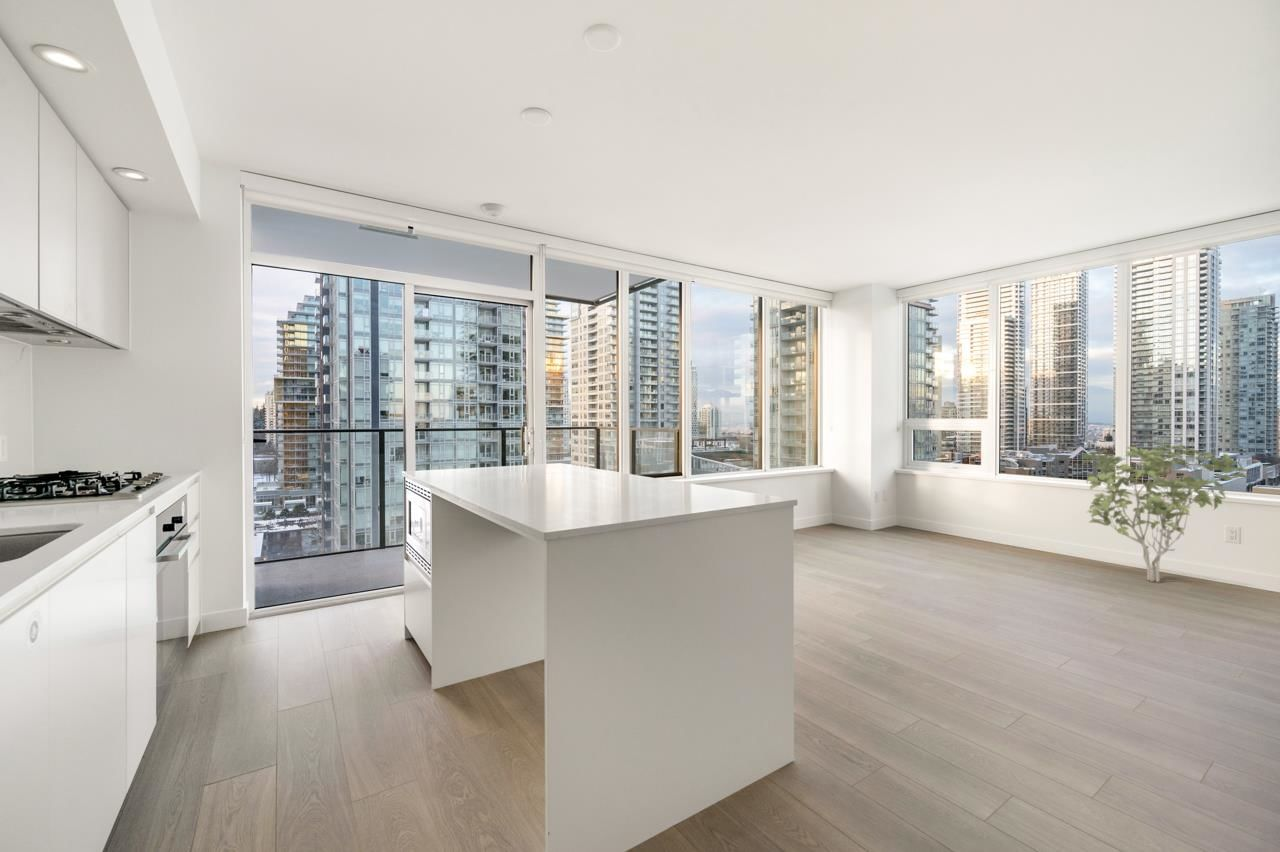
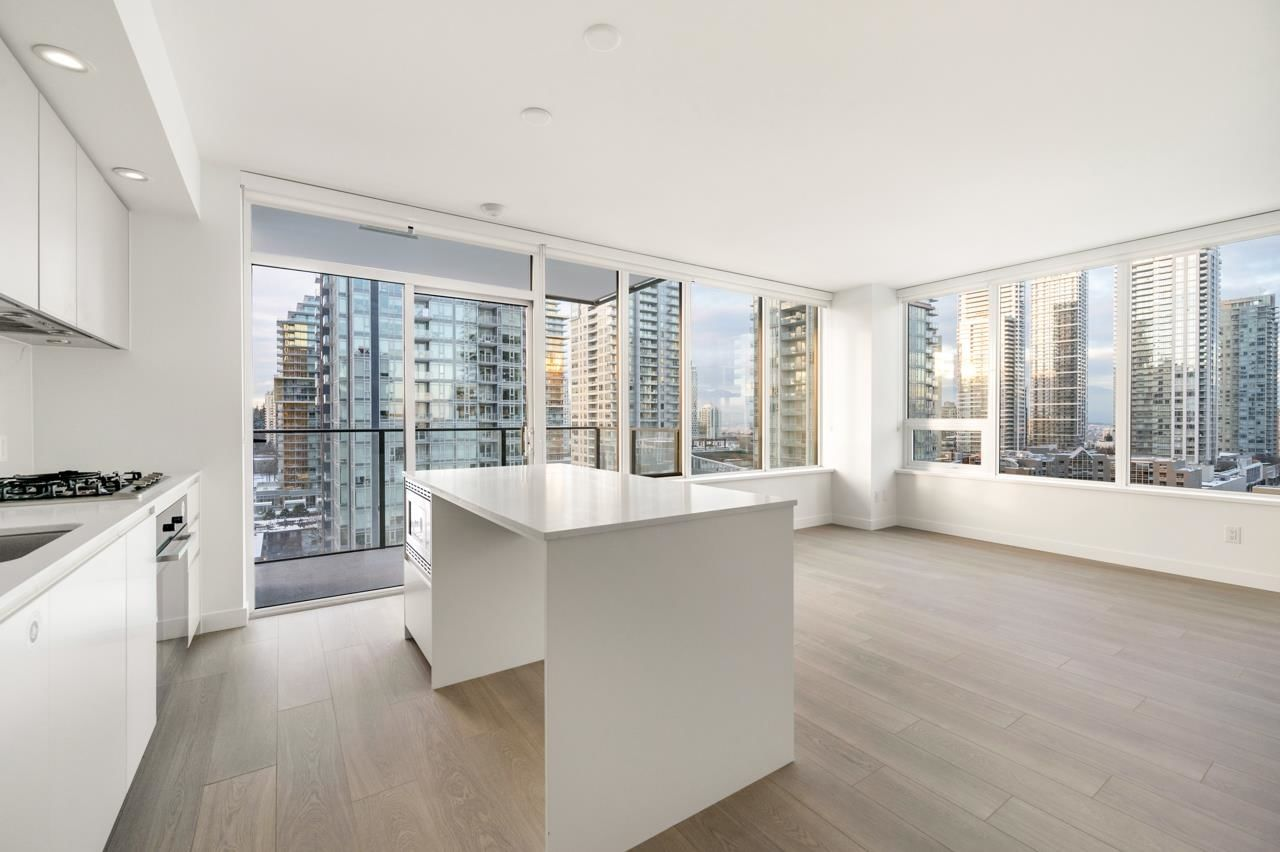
- shrub (1155, 512)
